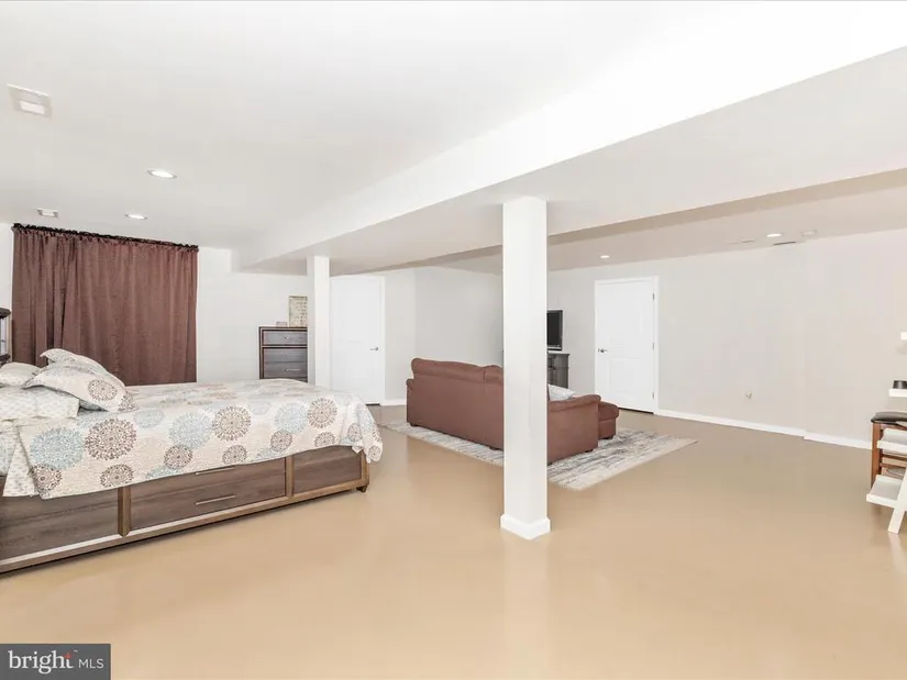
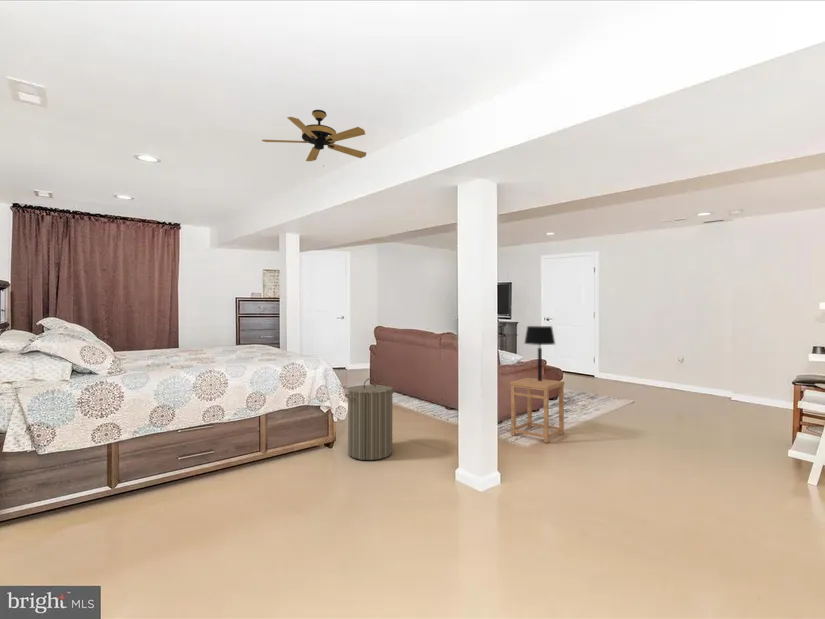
+ table lamp (539, 353)
+ laundry hamper (370, 415)
+ ceiling fan (316, 140)
+ side table (531, 408)
